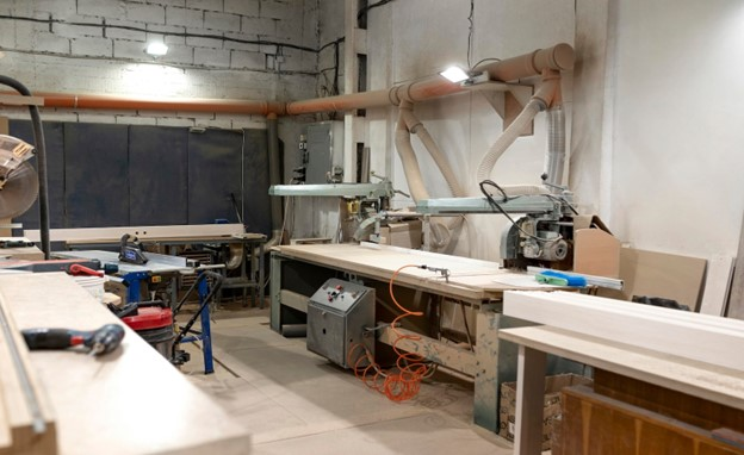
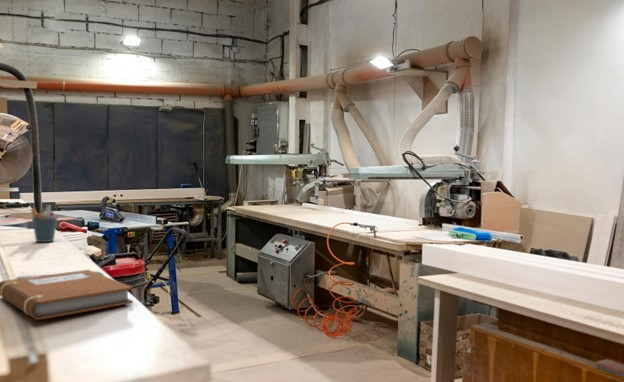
+ notebook (62, 291)
+ pen holder (44, 222)
